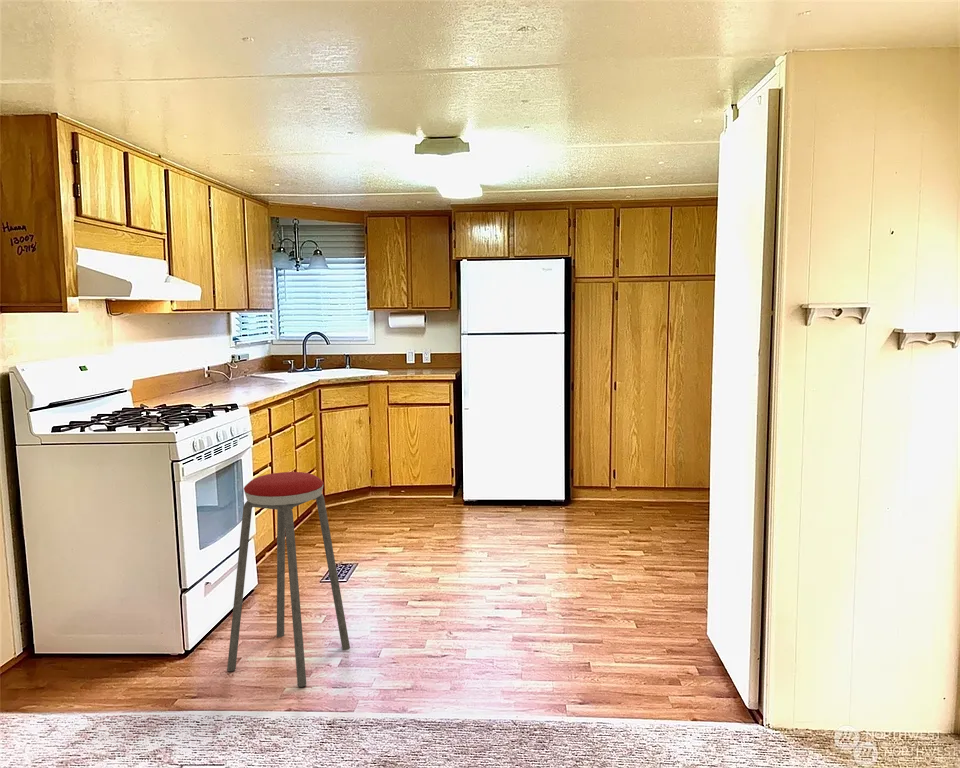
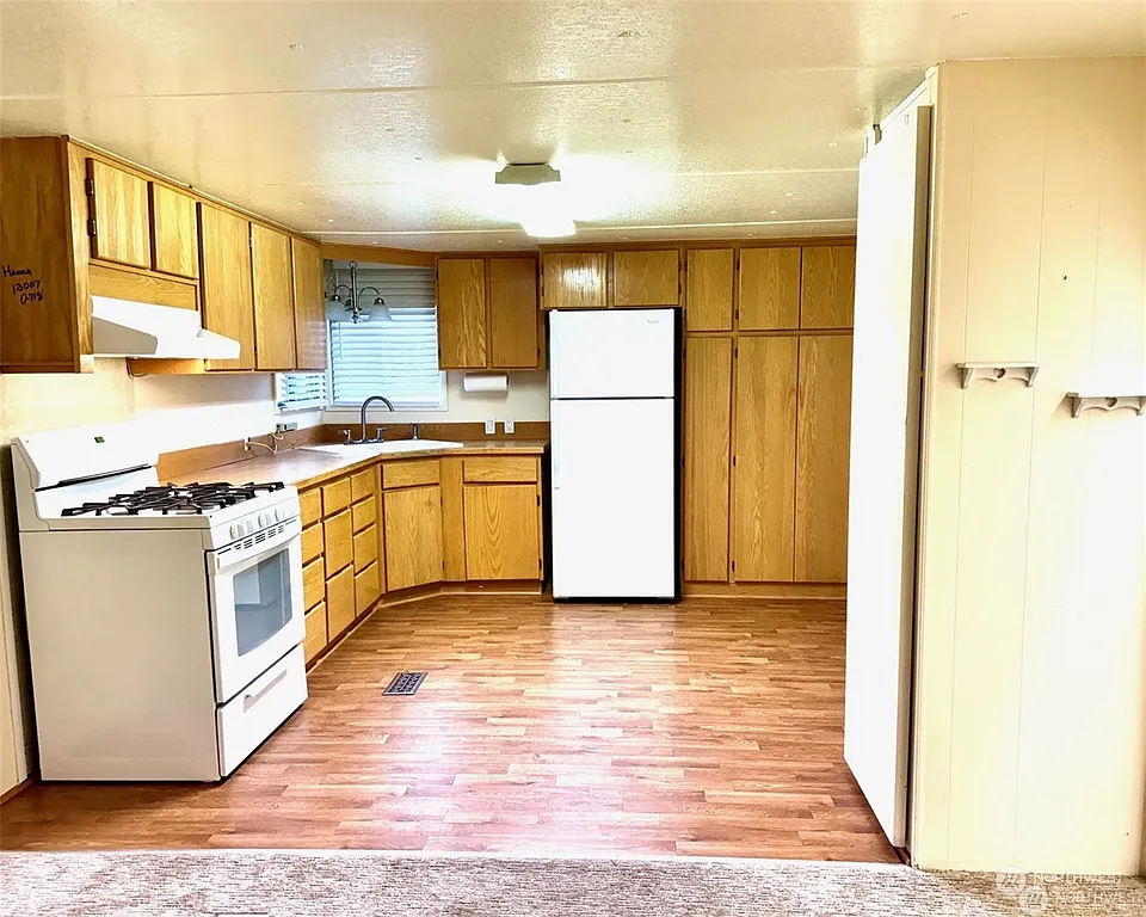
- music stool (288, 568)
